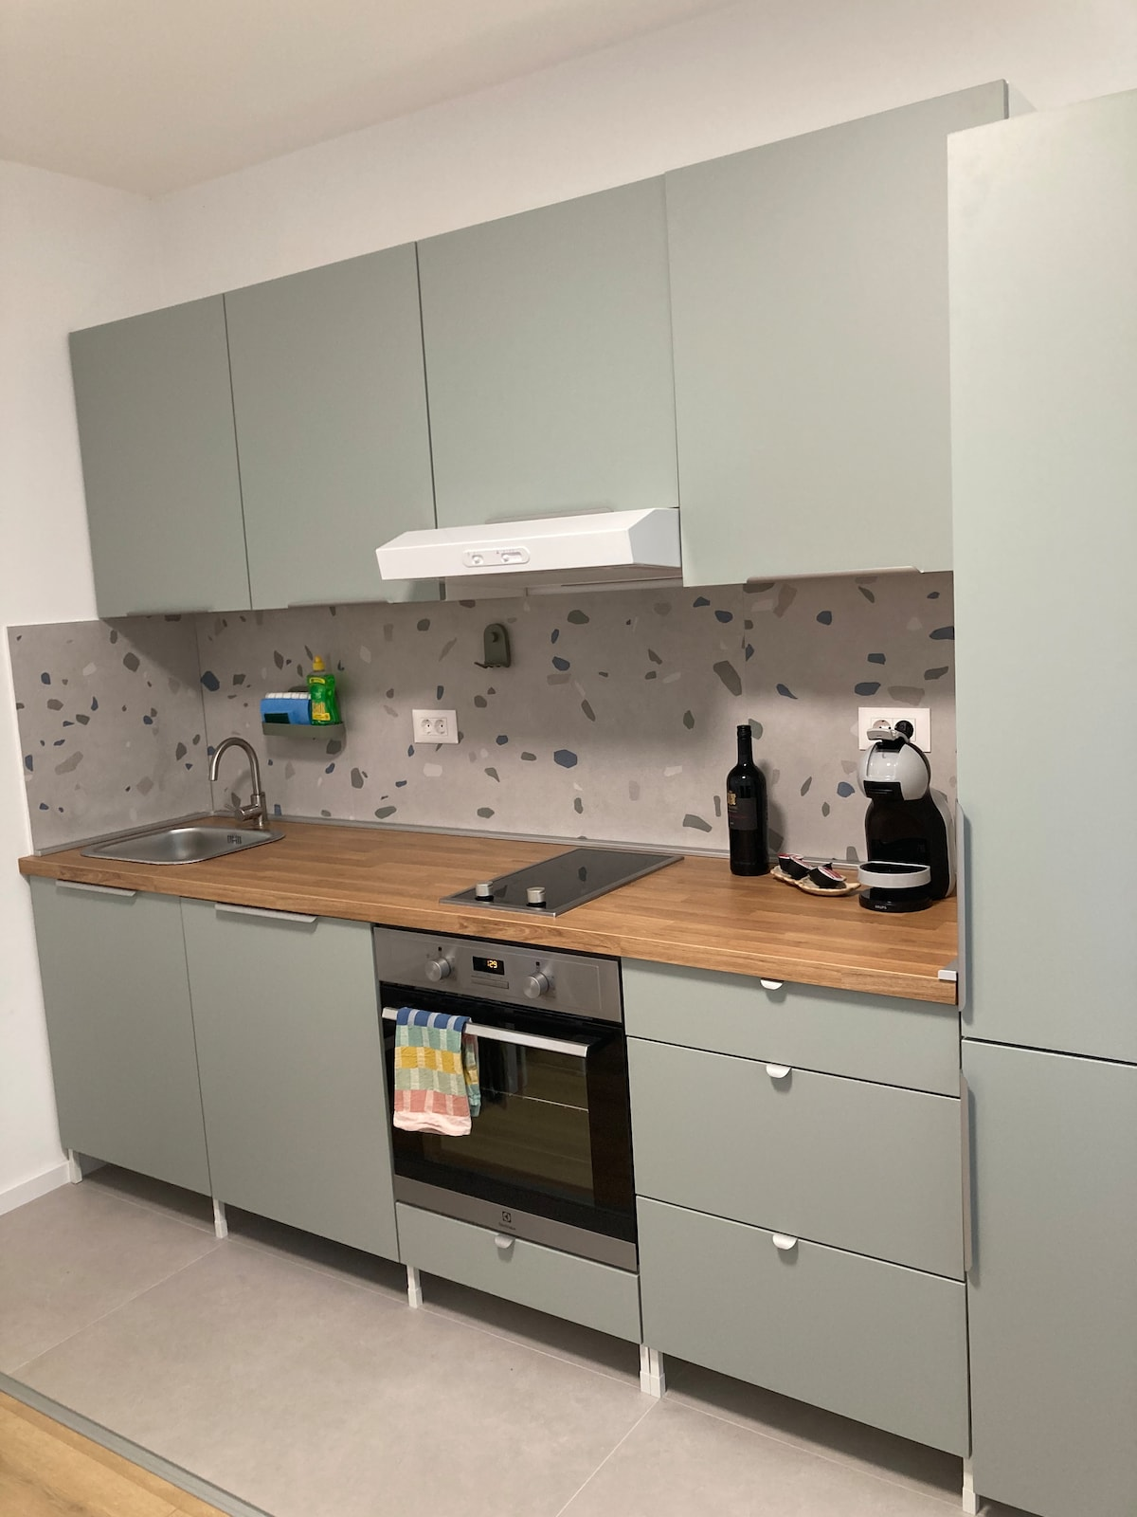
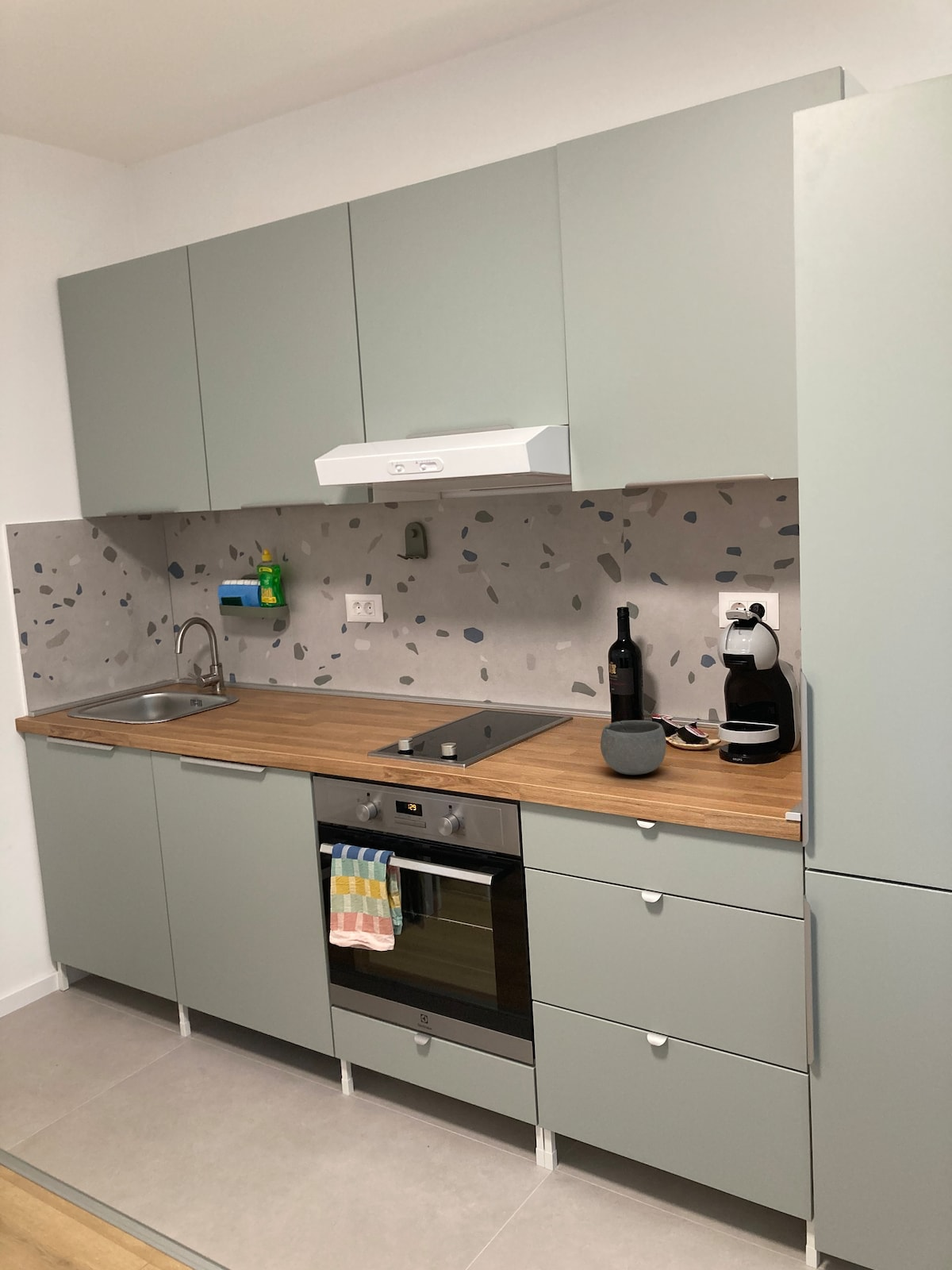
+ bowl (633, 749)
